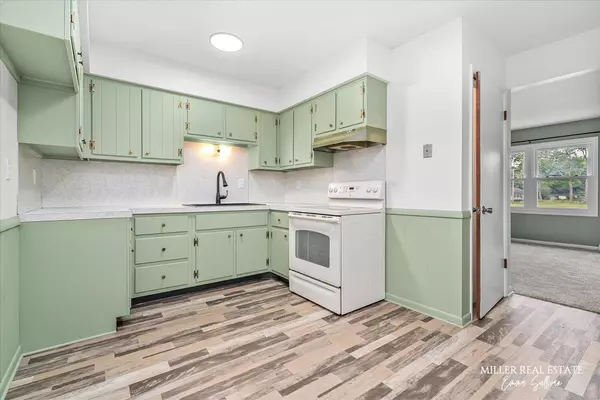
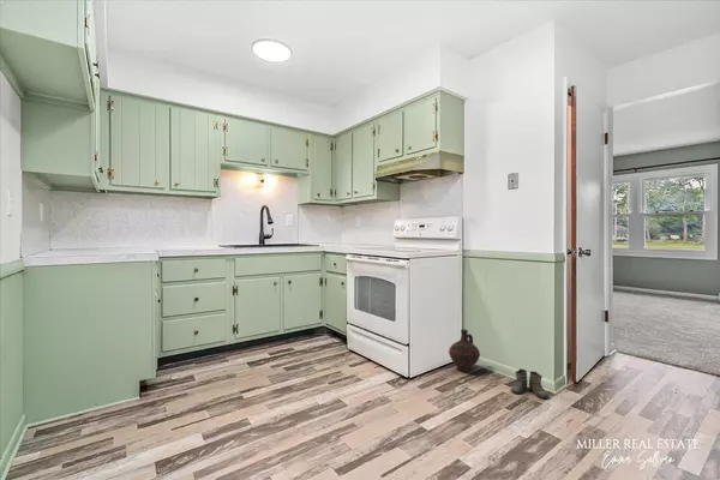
+ boots (527, 382)
+ ceramic jug (463, 349)
